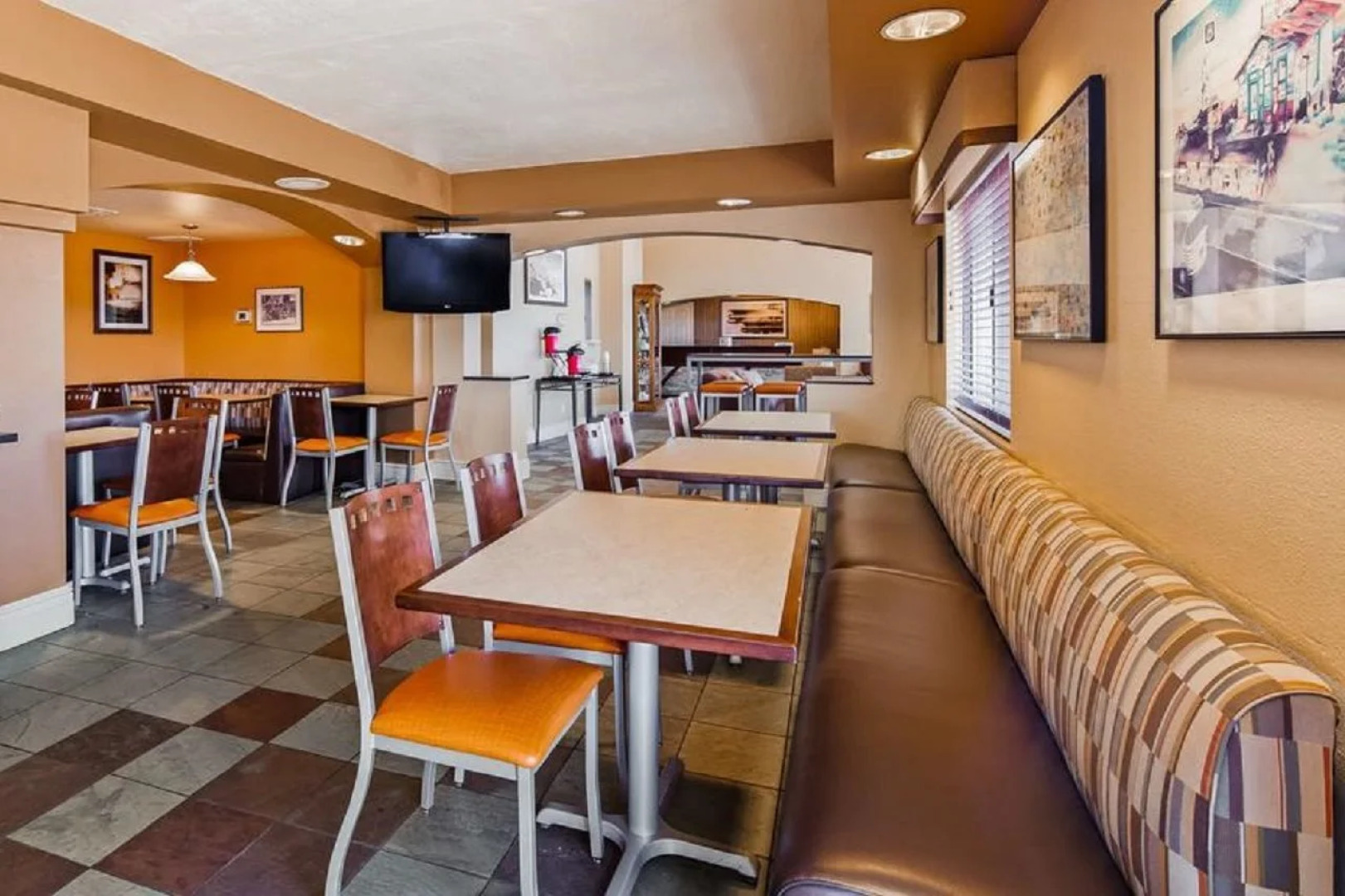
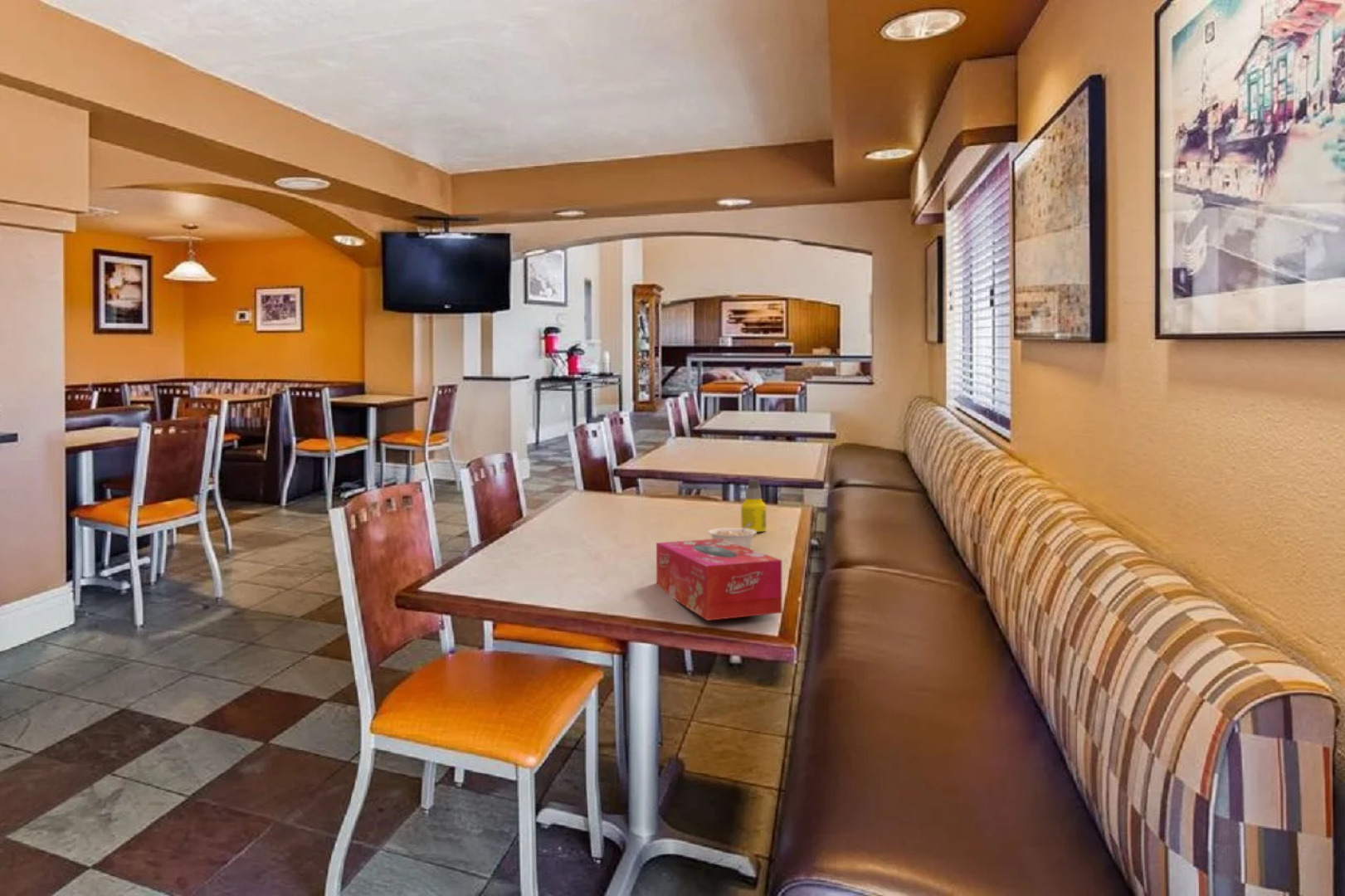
+ tissue box (714, 575)
+ legume (732, 538)
+ bottle (753, 505)
